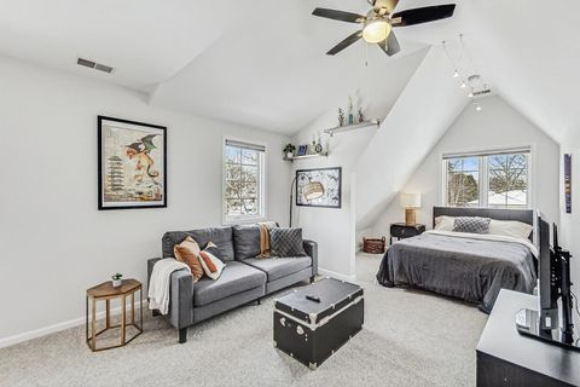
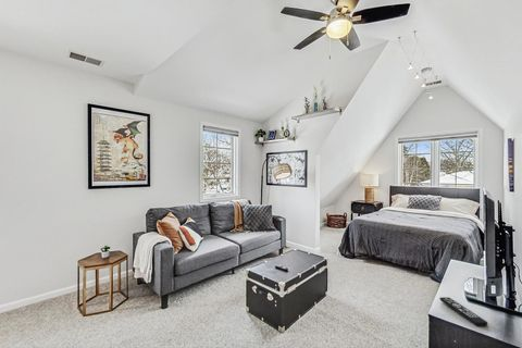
+ remote control (461, 310)
